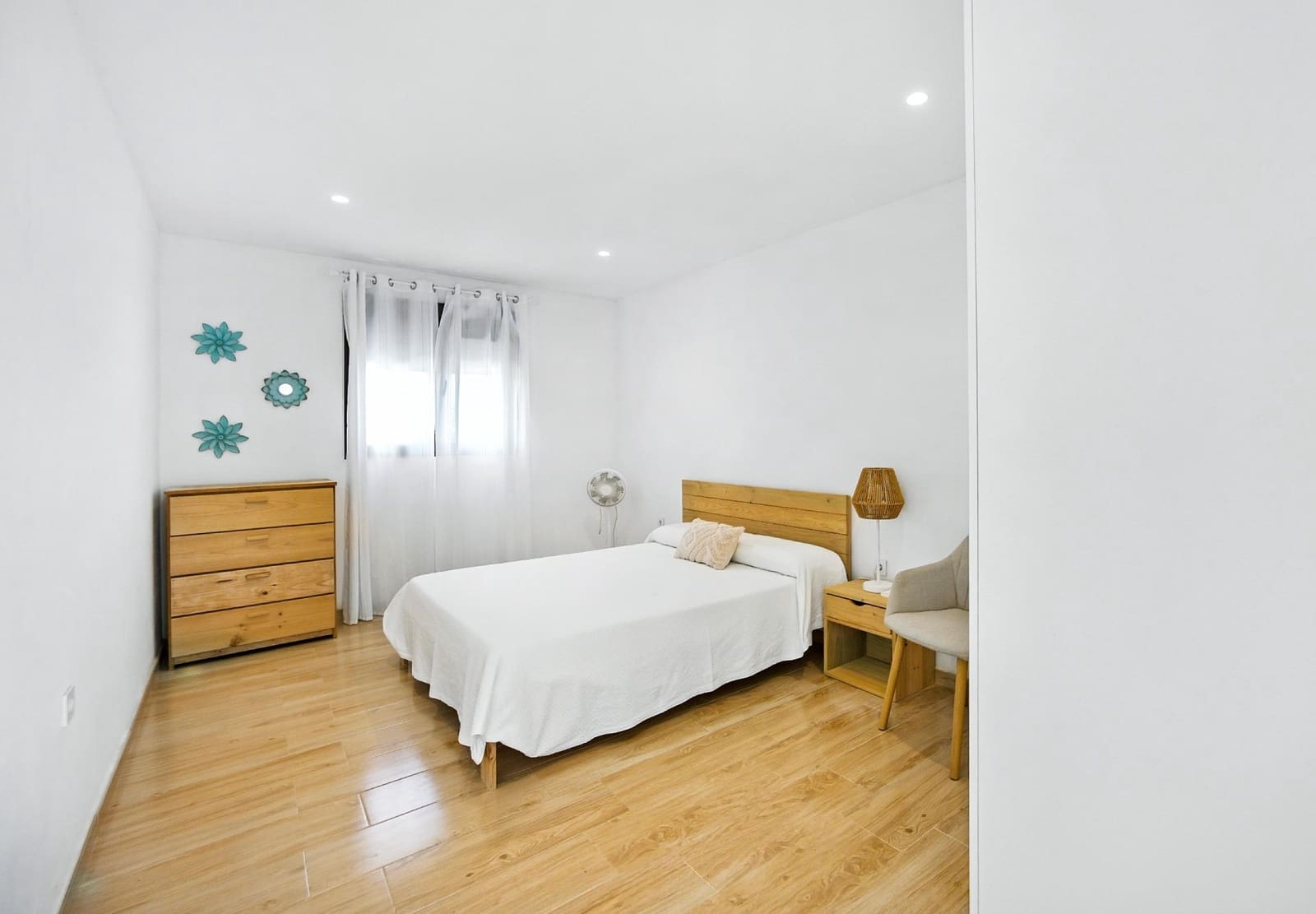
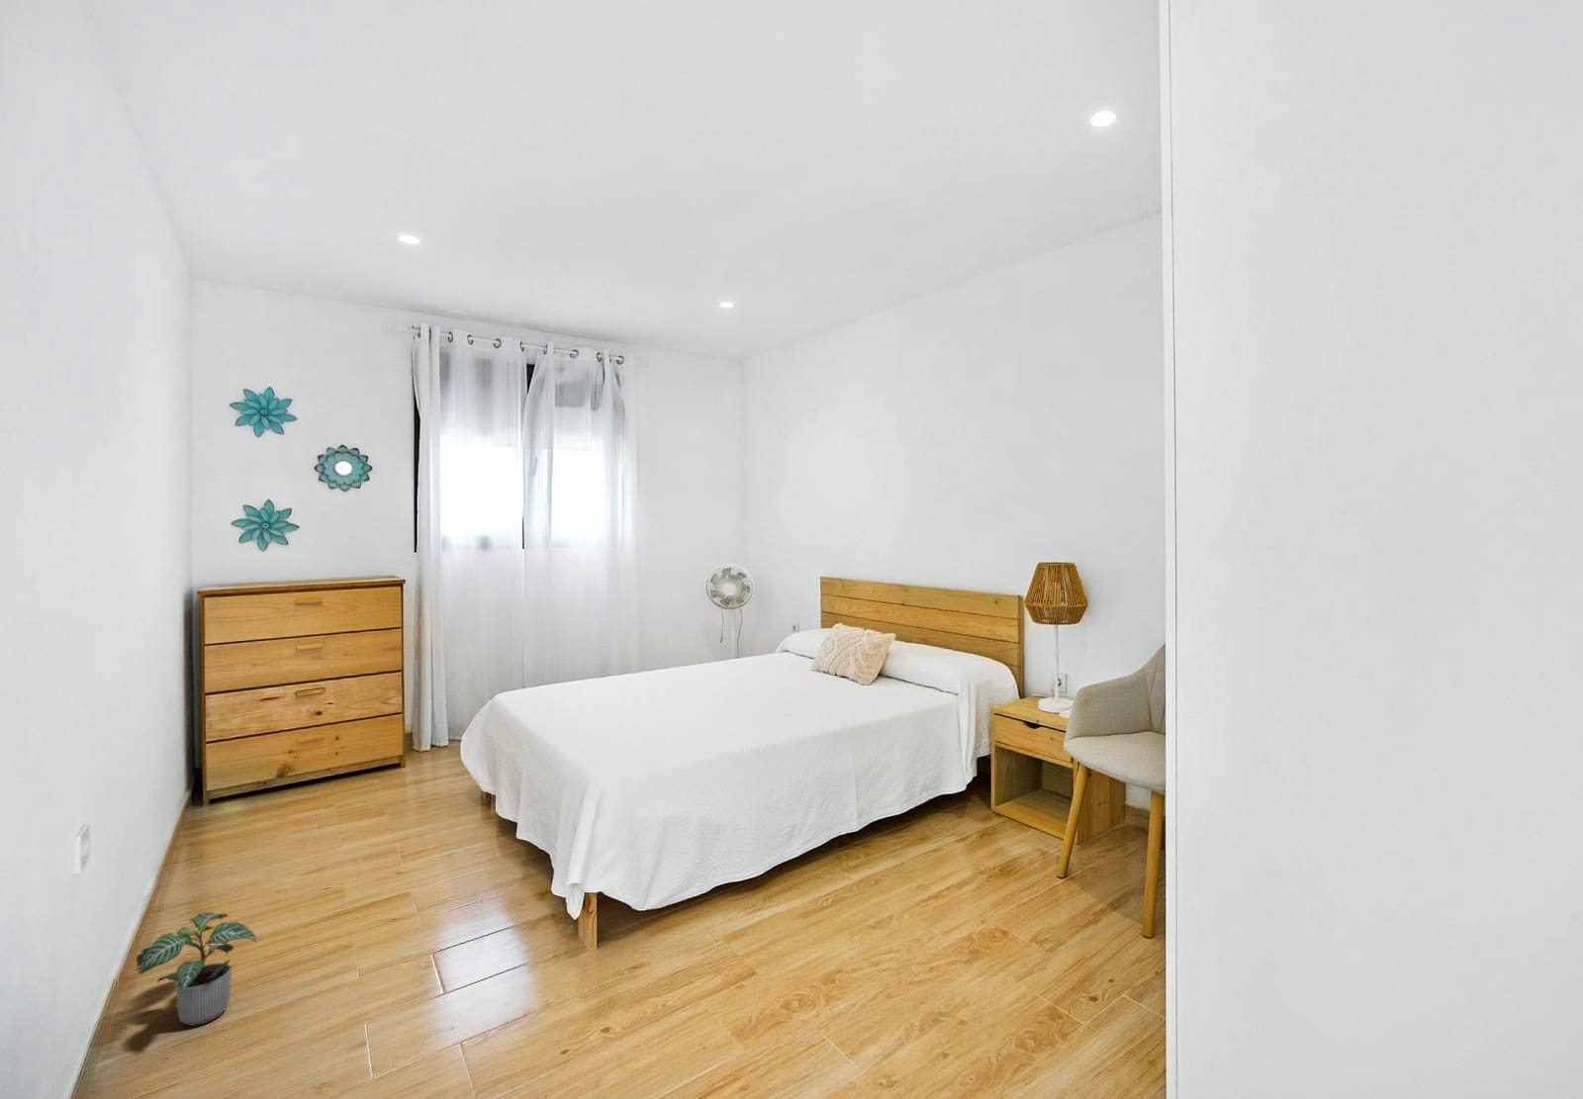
+ potted plant (197, 968)
